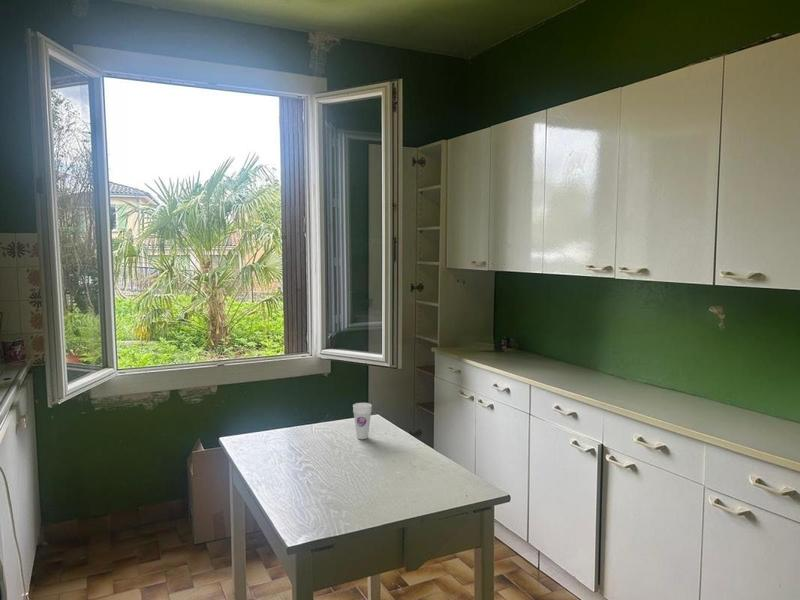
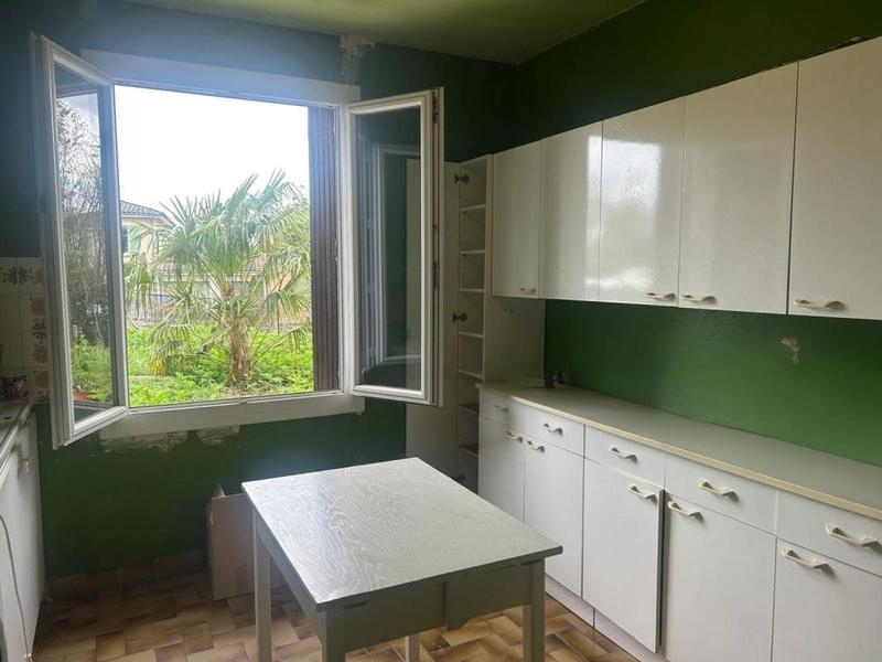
- cup (362, 421)
